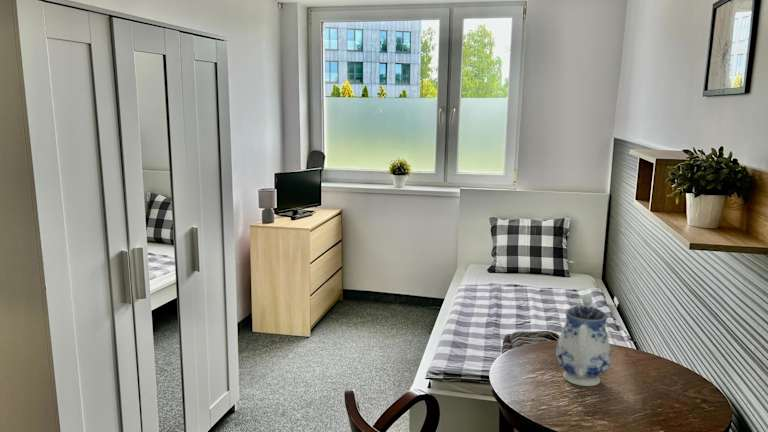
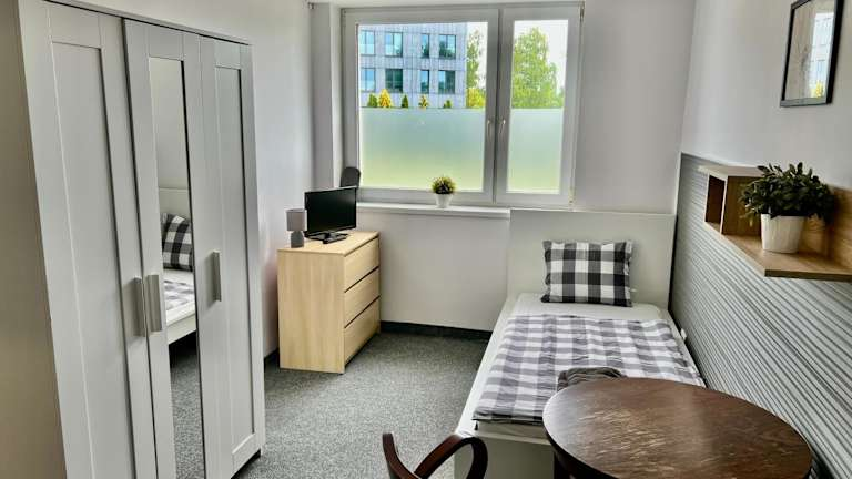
- teapot (584, 337)
